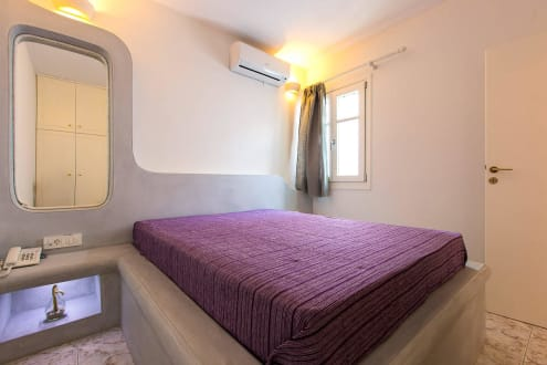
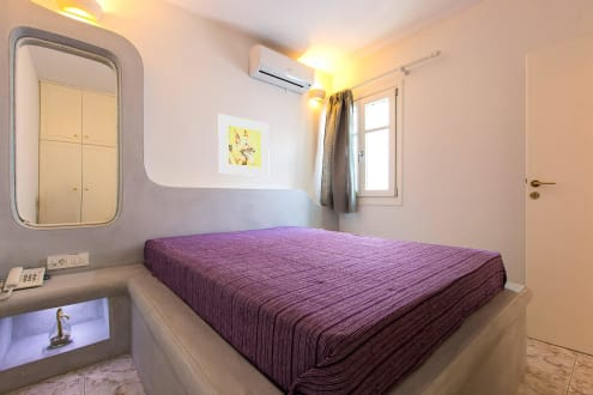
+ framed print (244, 146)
